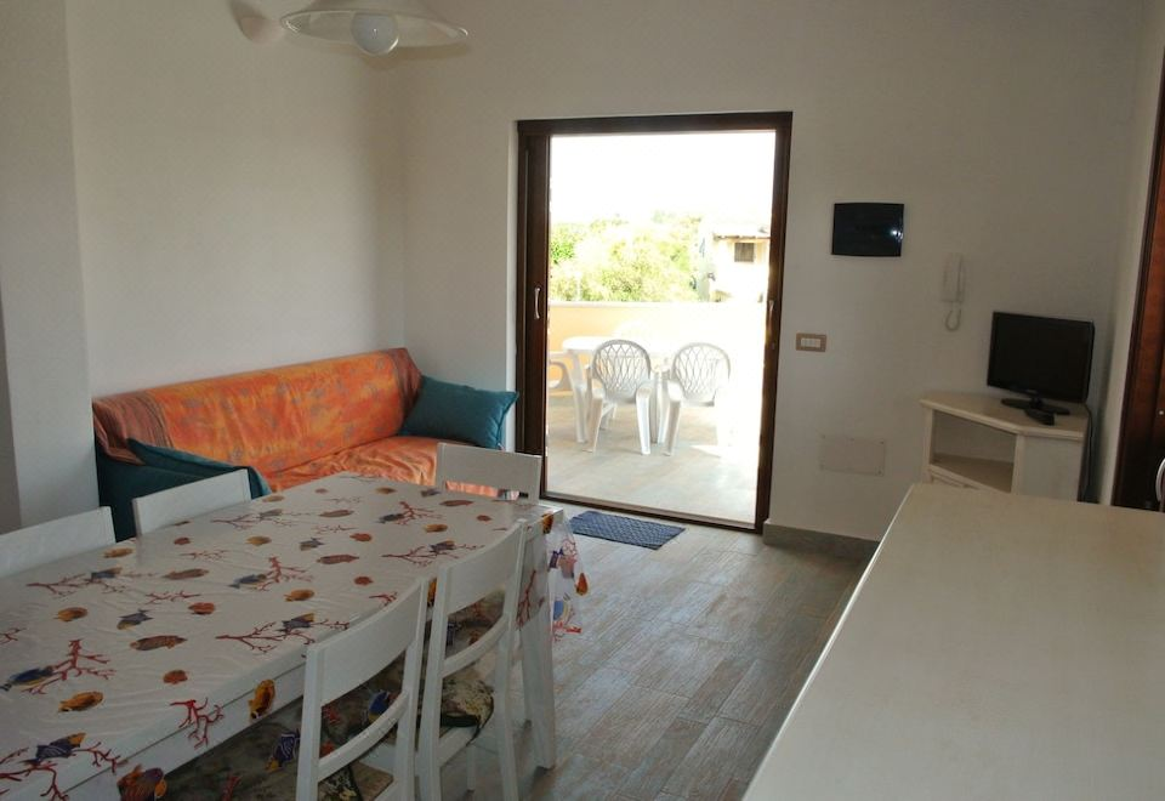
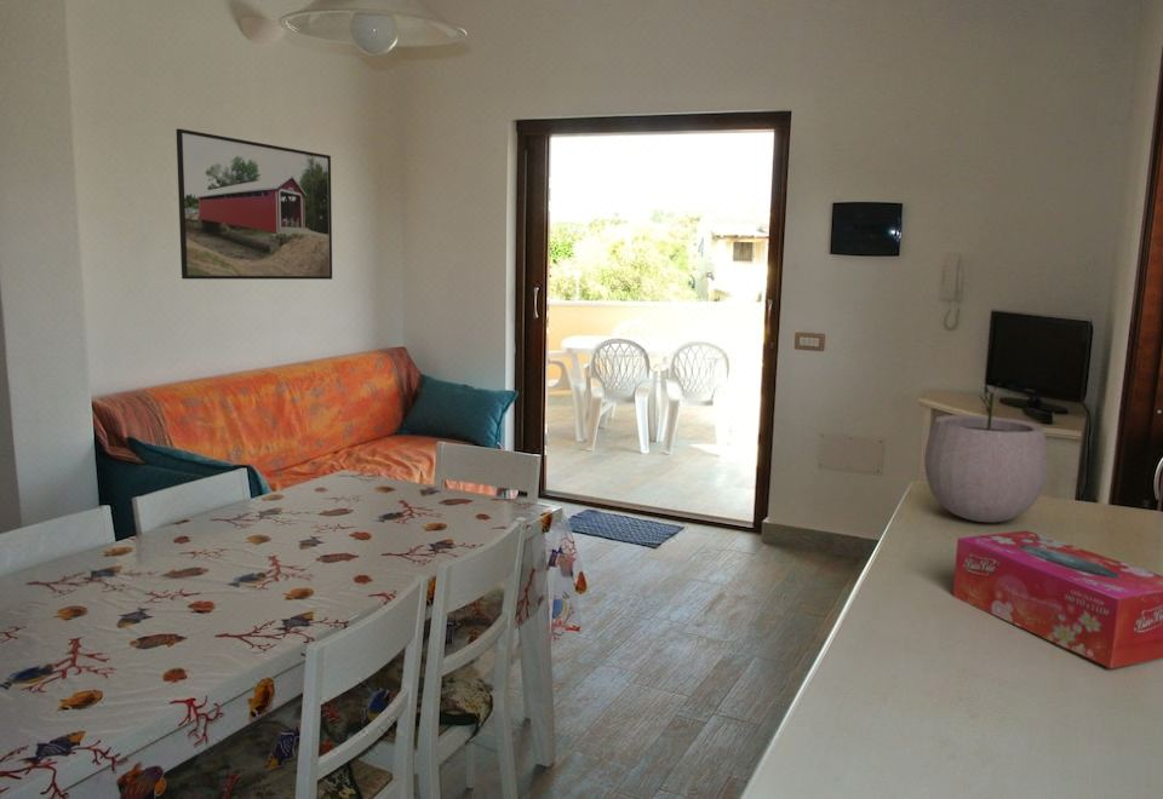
+ tissue box (1064, 591)
+ plant pot (985, 449)
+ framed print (262, 212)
